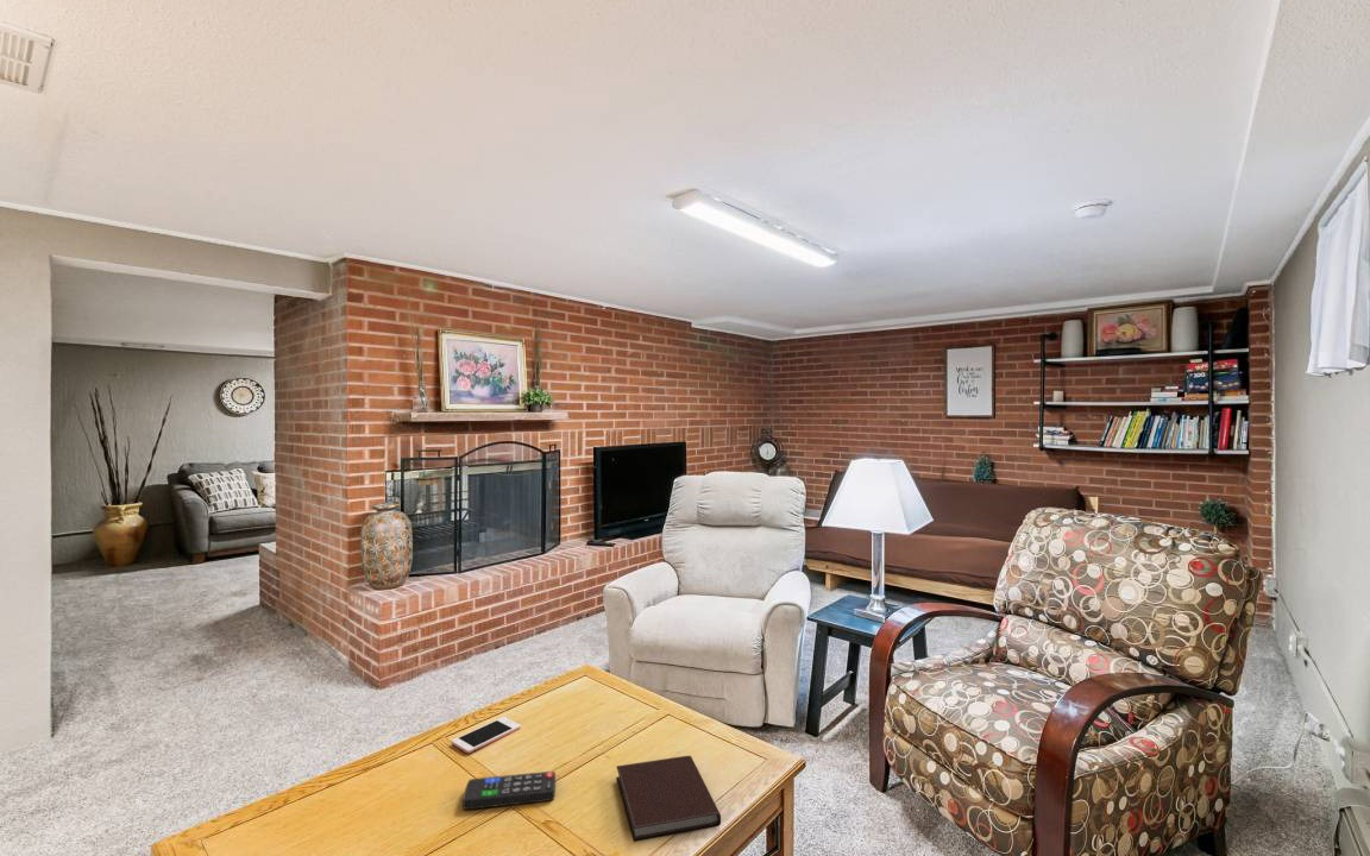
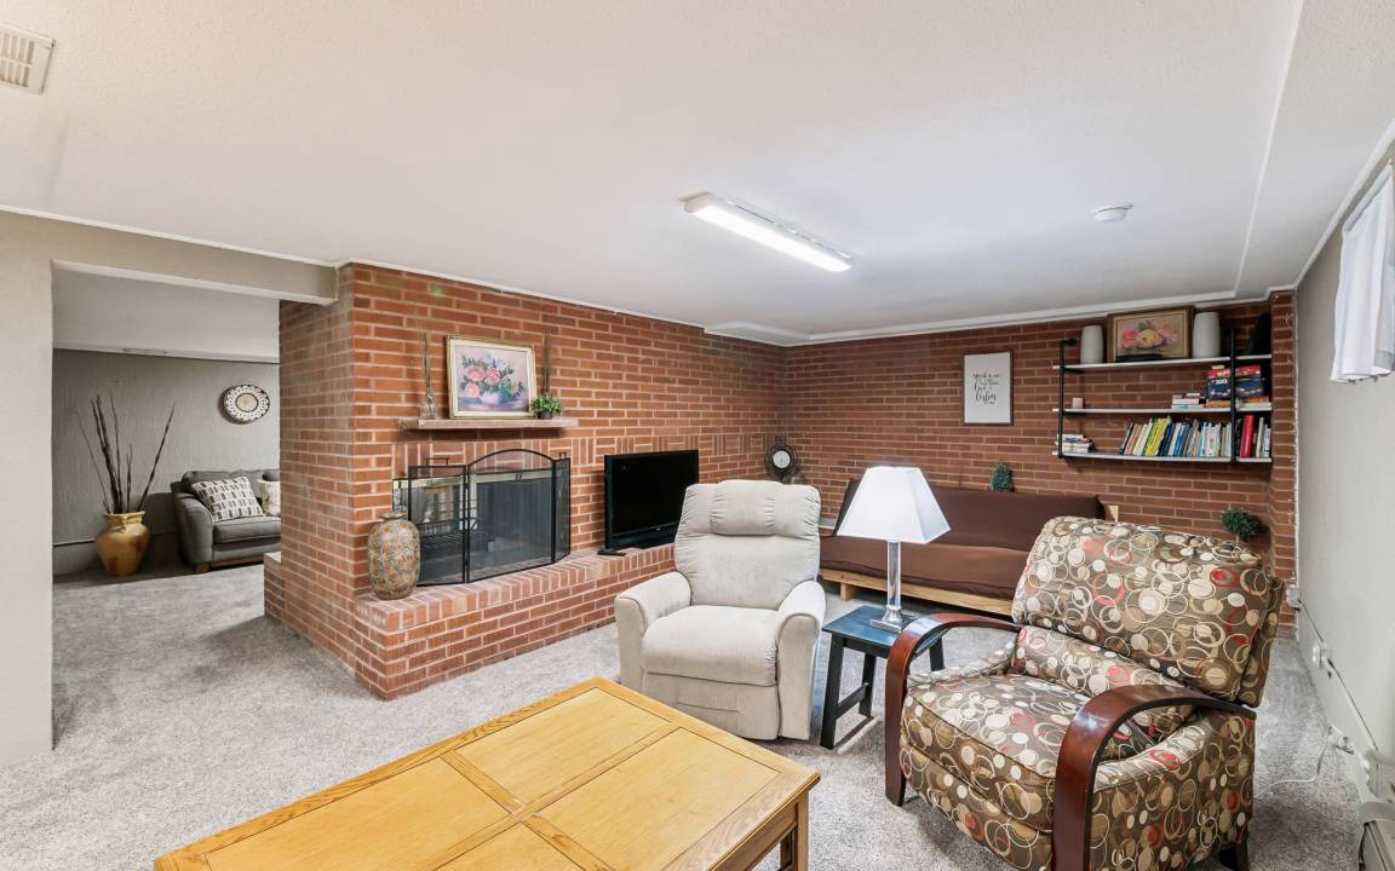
- cell phone (486, 734)
- notebook (665, 793)
- remote control (510, 788)
